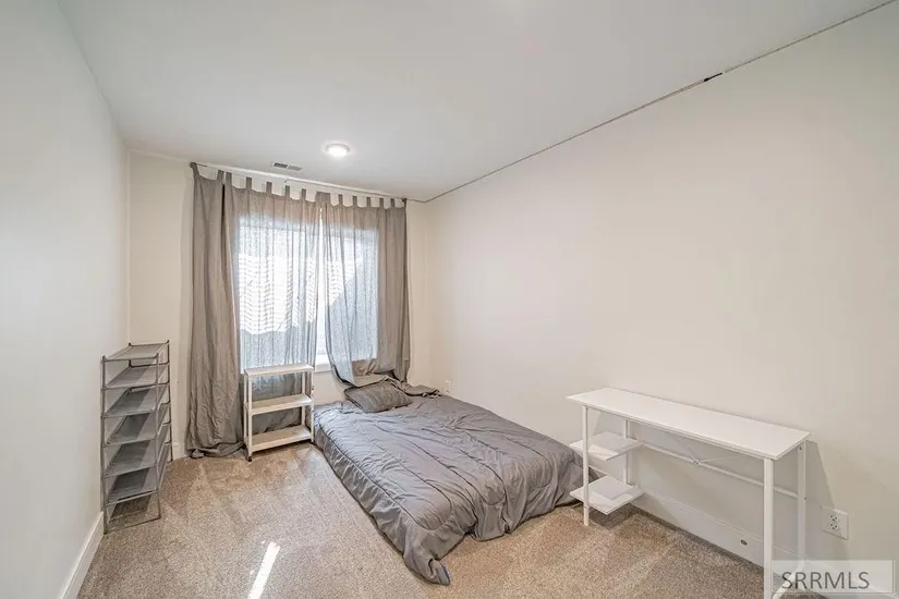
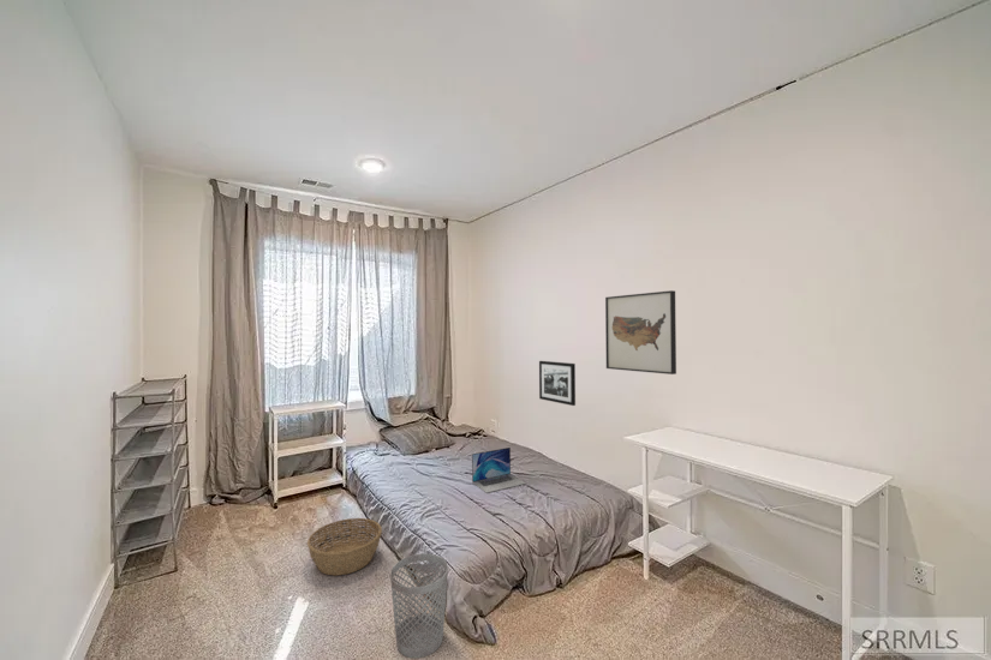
+ wastebasket (419, 604)
+ laptop (499, 468)
+ picture frame (556, 382)
+ wall art (638, 332)
+ basket (345, 546)
